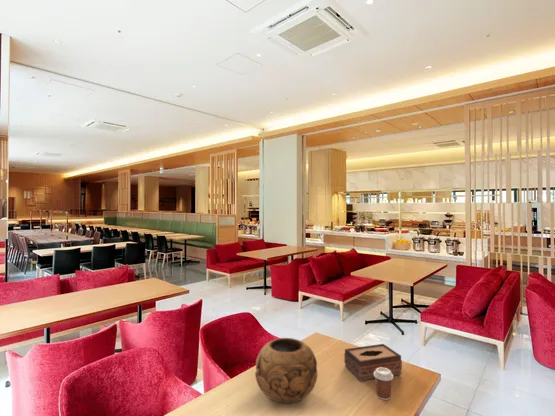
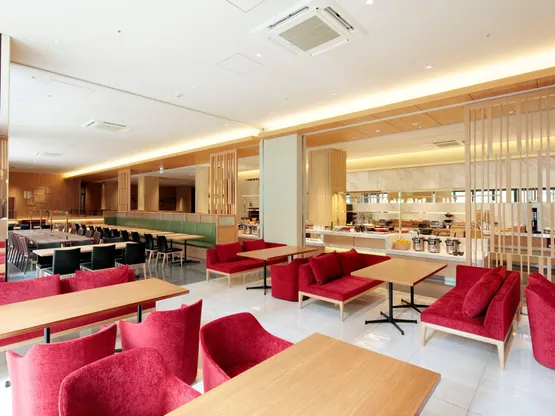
- tissue box (372, 361)
- coffee cup (383, 383)
- decorative bowl (286, 369)
